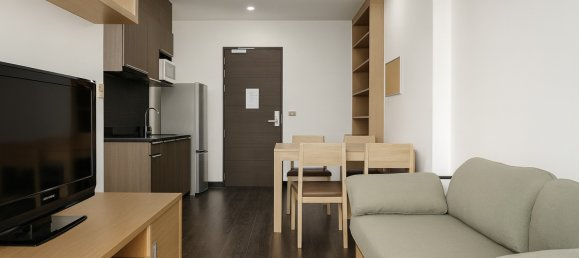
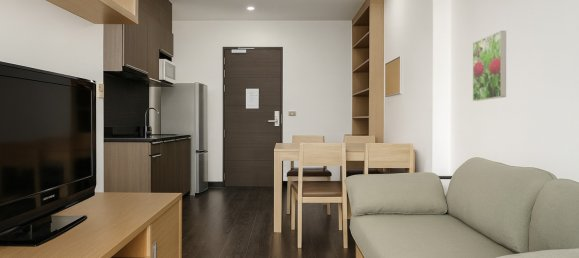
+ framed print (488, 68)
